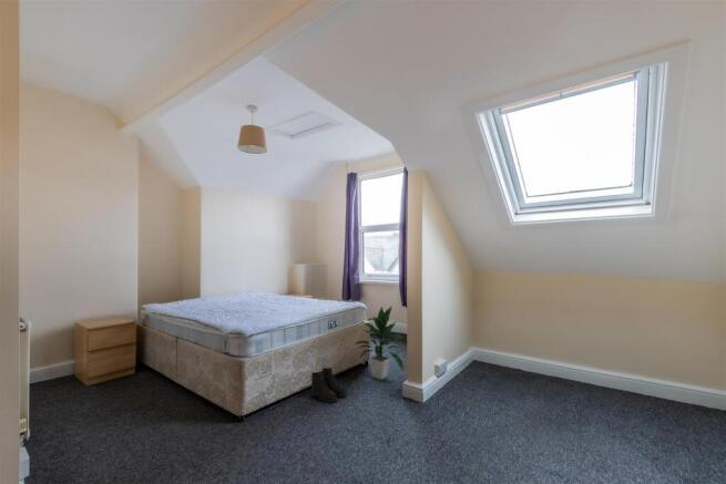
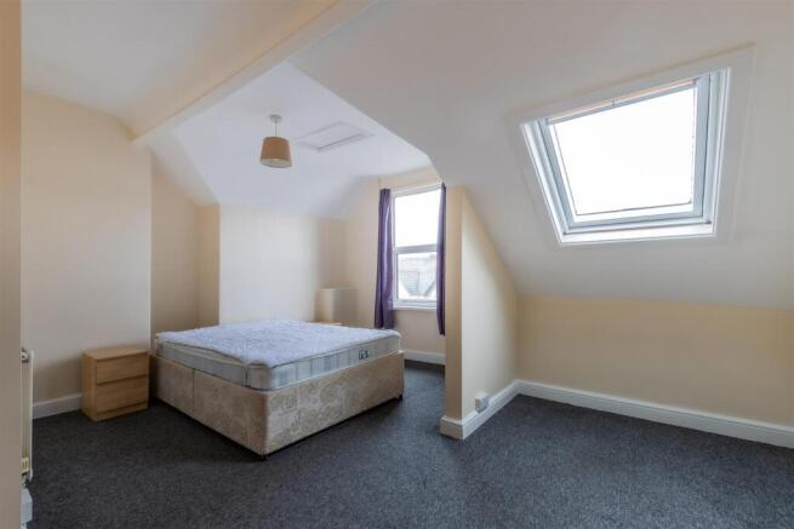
- indoor plant (381, 342)
- boots (328, 382)
